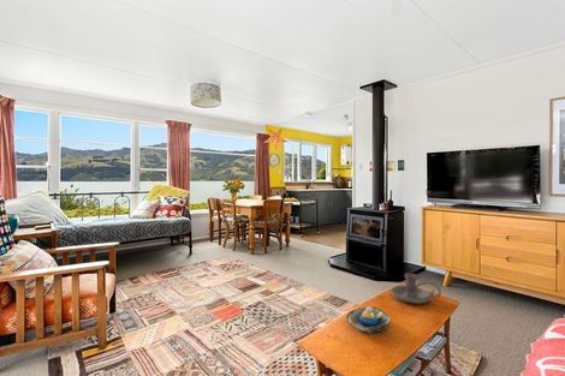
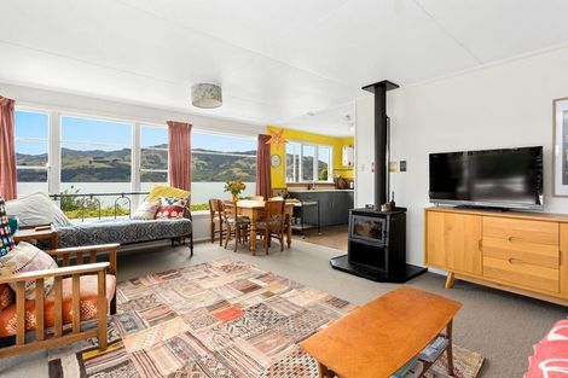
- decorative bowl (370, 314)
- candle holder (415, 287)
